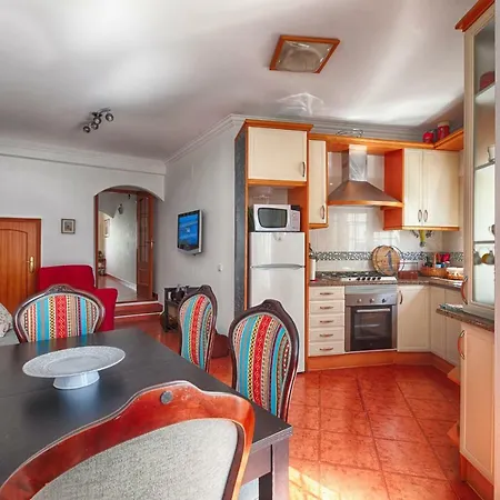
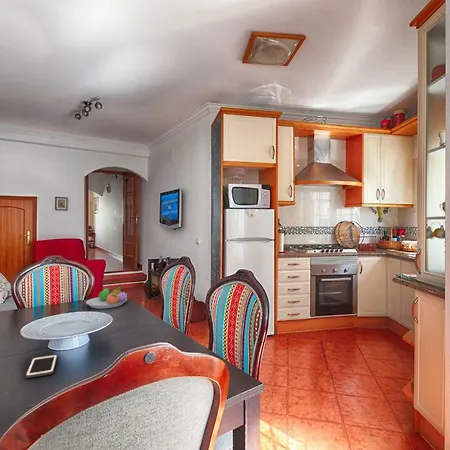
+ cell phone (42, 365)
+ fruit bowl (107, 296)
